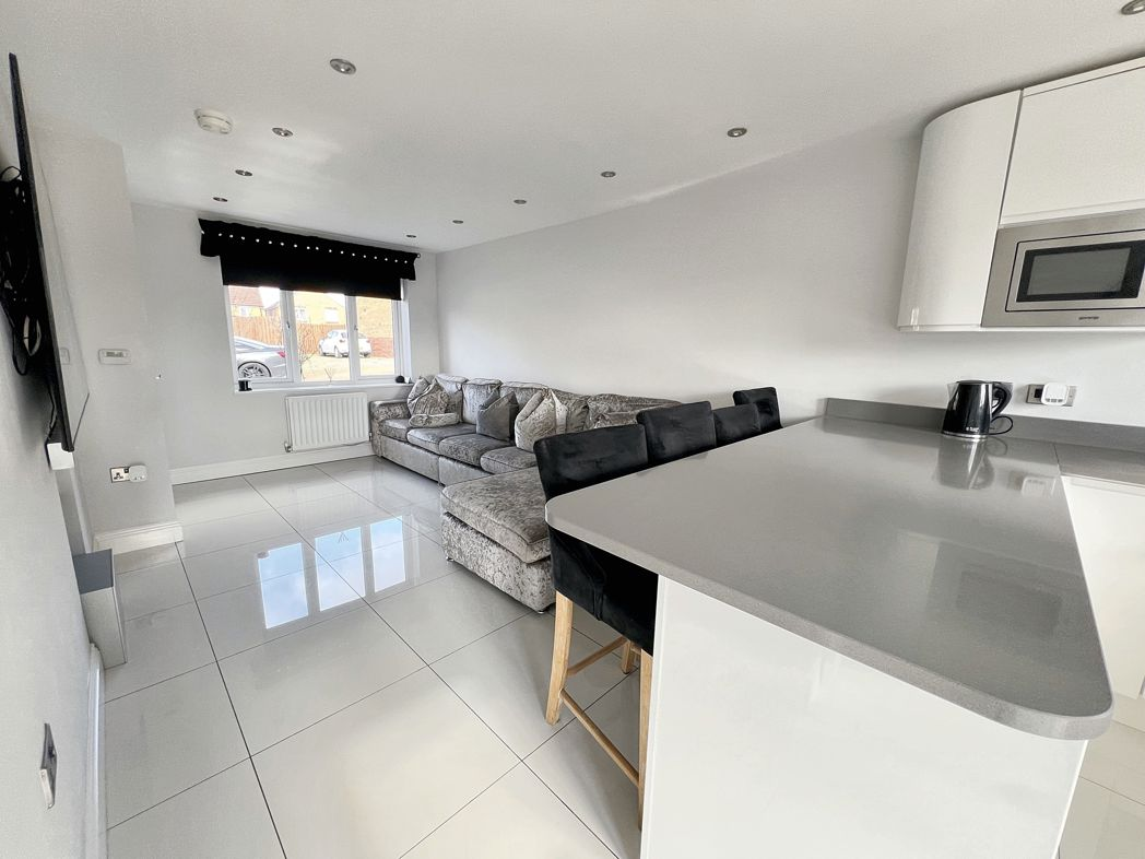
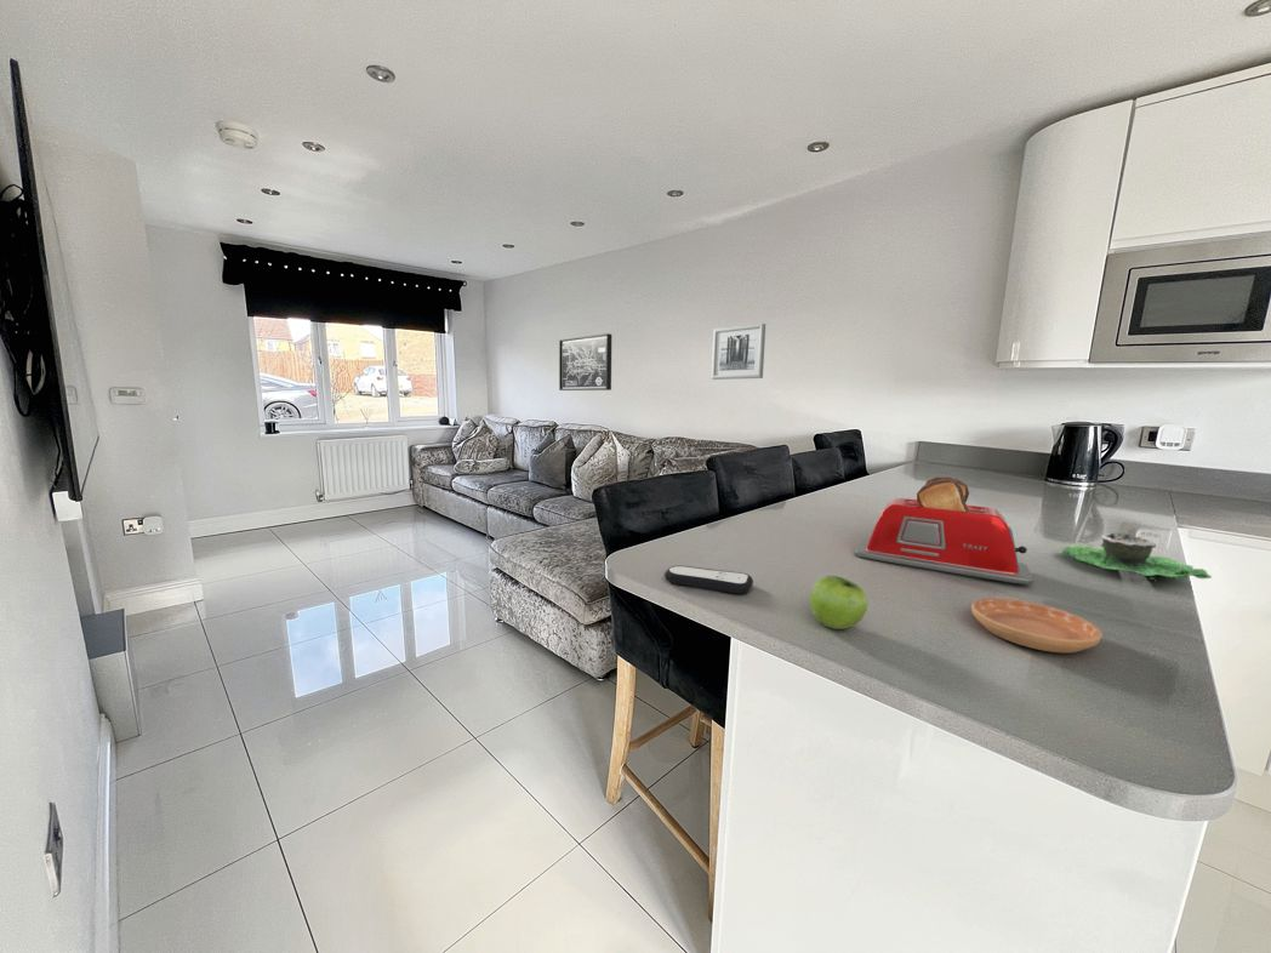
+ remote control (707, 577)
+ wall art (583, 364)
+ saucer (1031, 624)
+ wall art (737, 353)
+ toaster (941, 520)
+ succulent planter (1125, 549)
+ fruit (838, 601)
